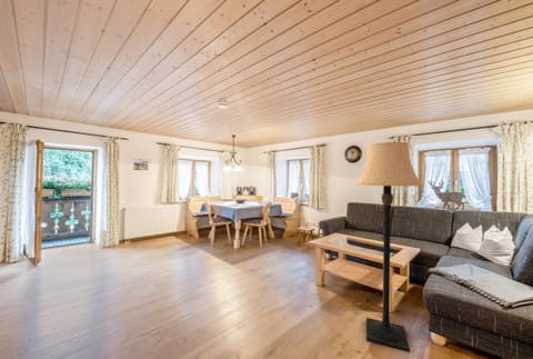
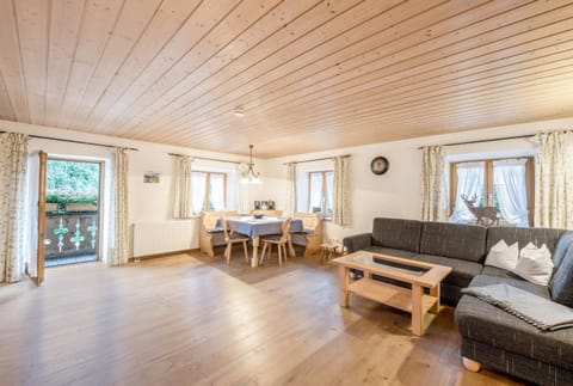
- lamp (386, 239)
